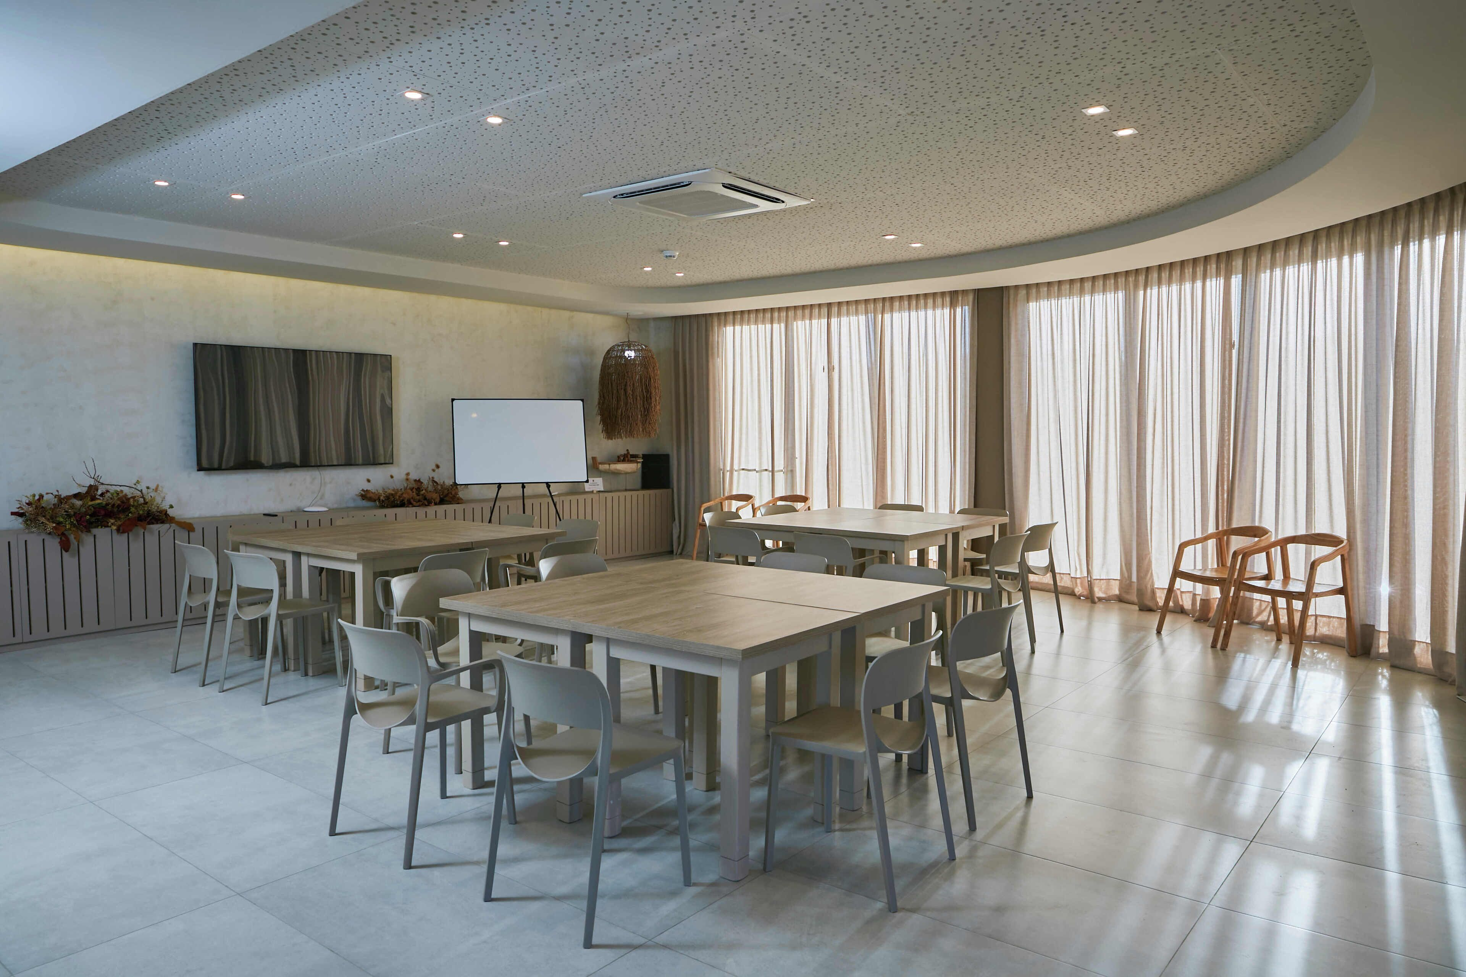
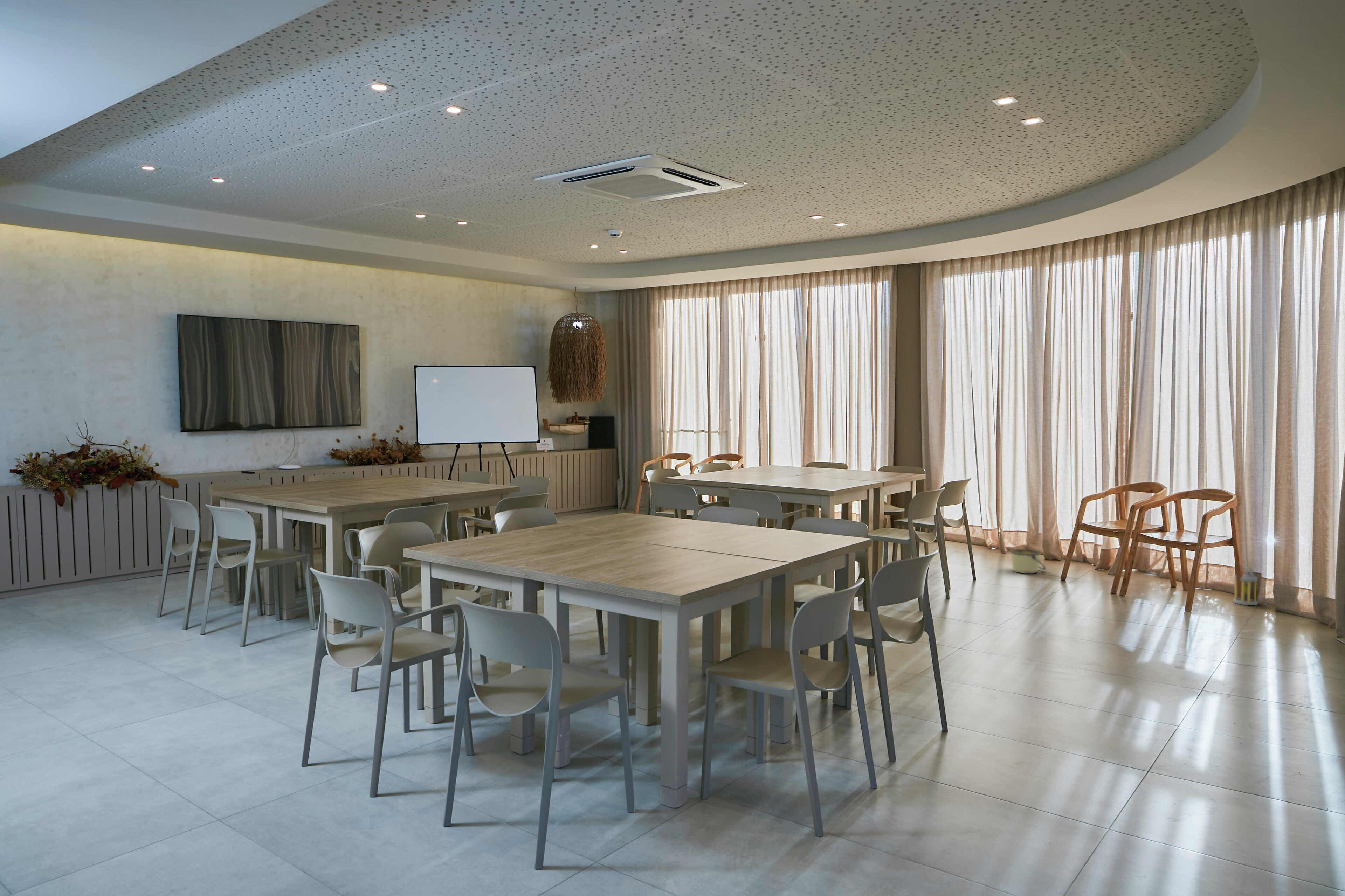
+ lantern (1246, 585)
+ bucket (1028, 561)
